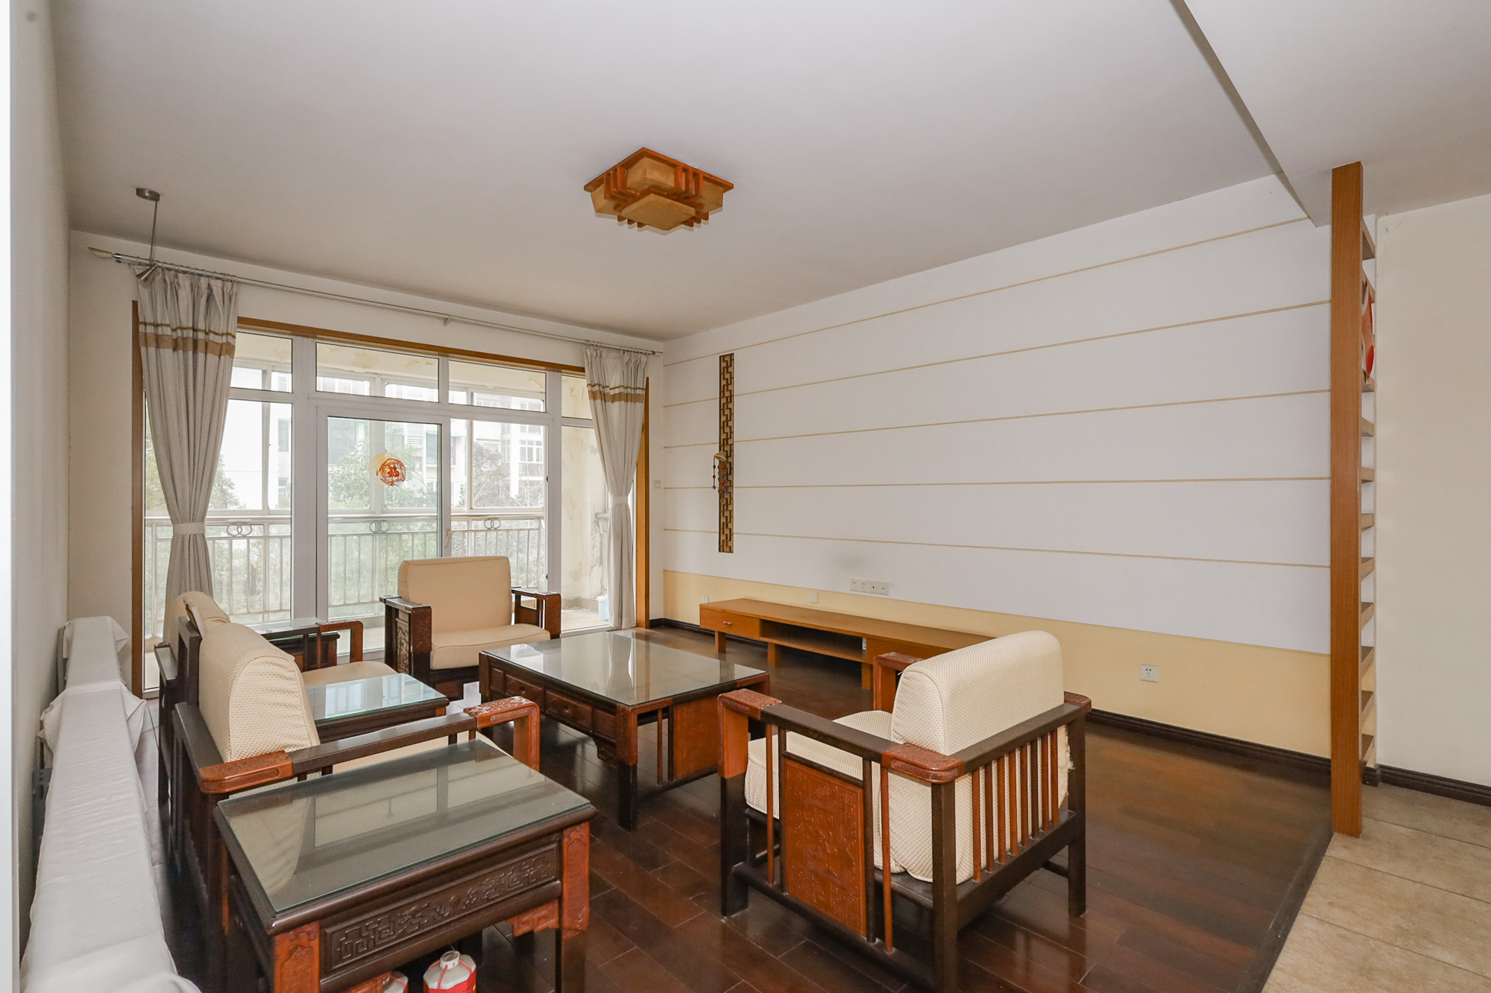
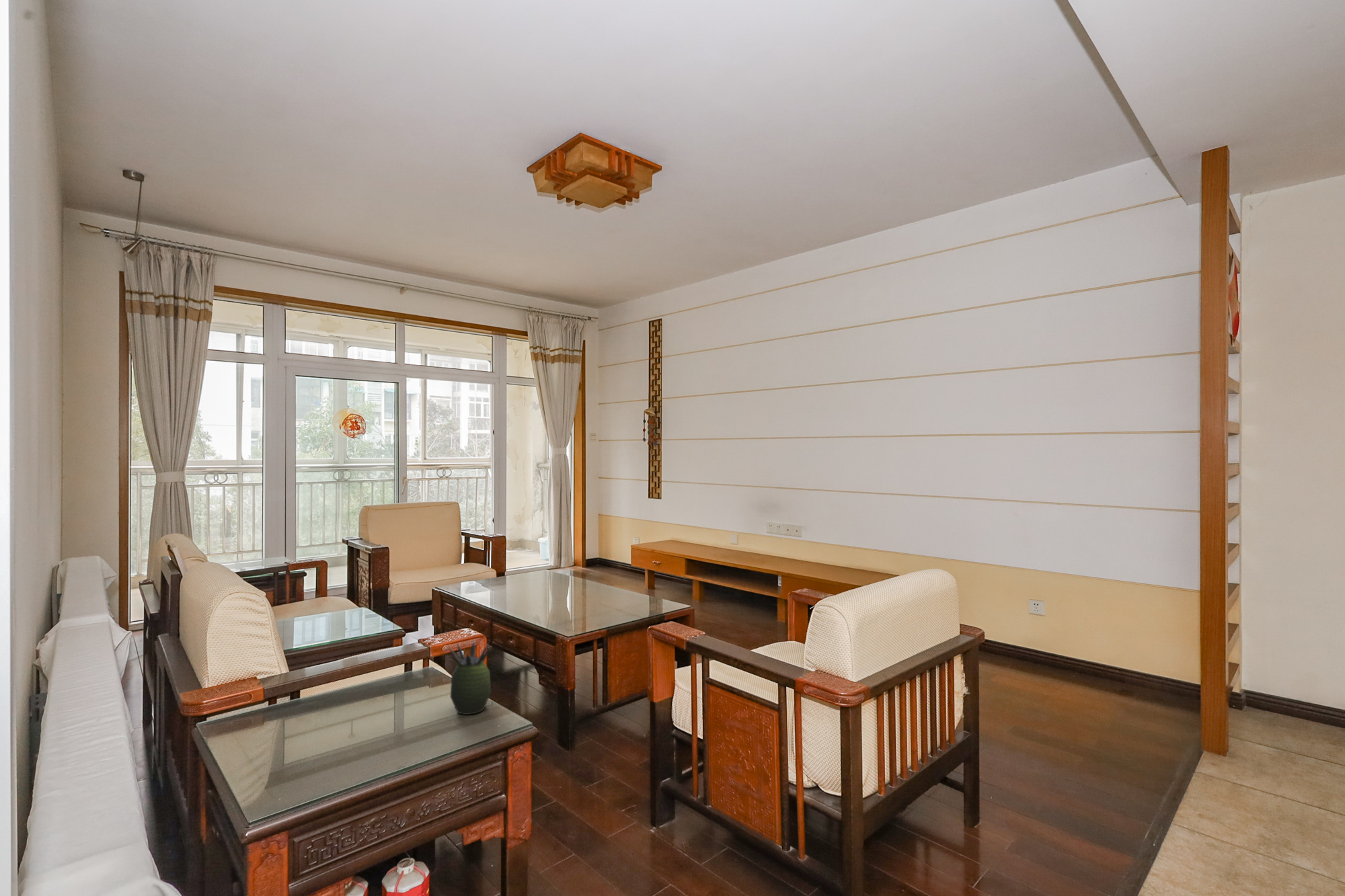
+ succulent plant (471, 677)
